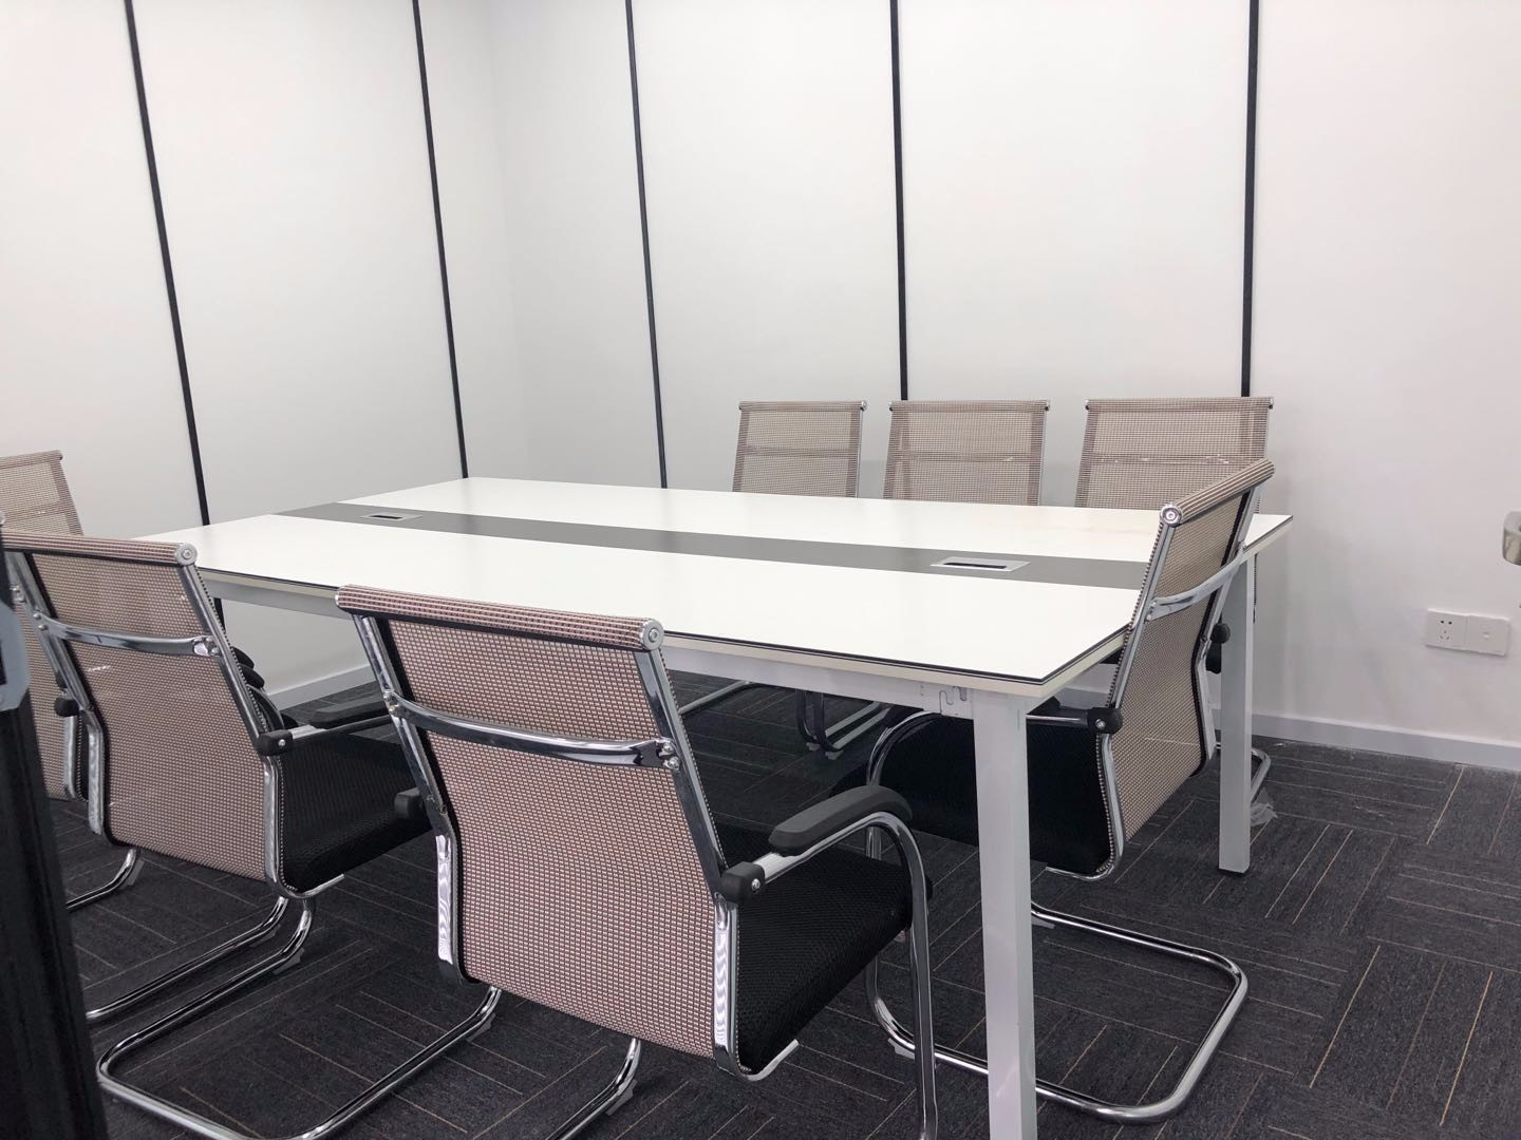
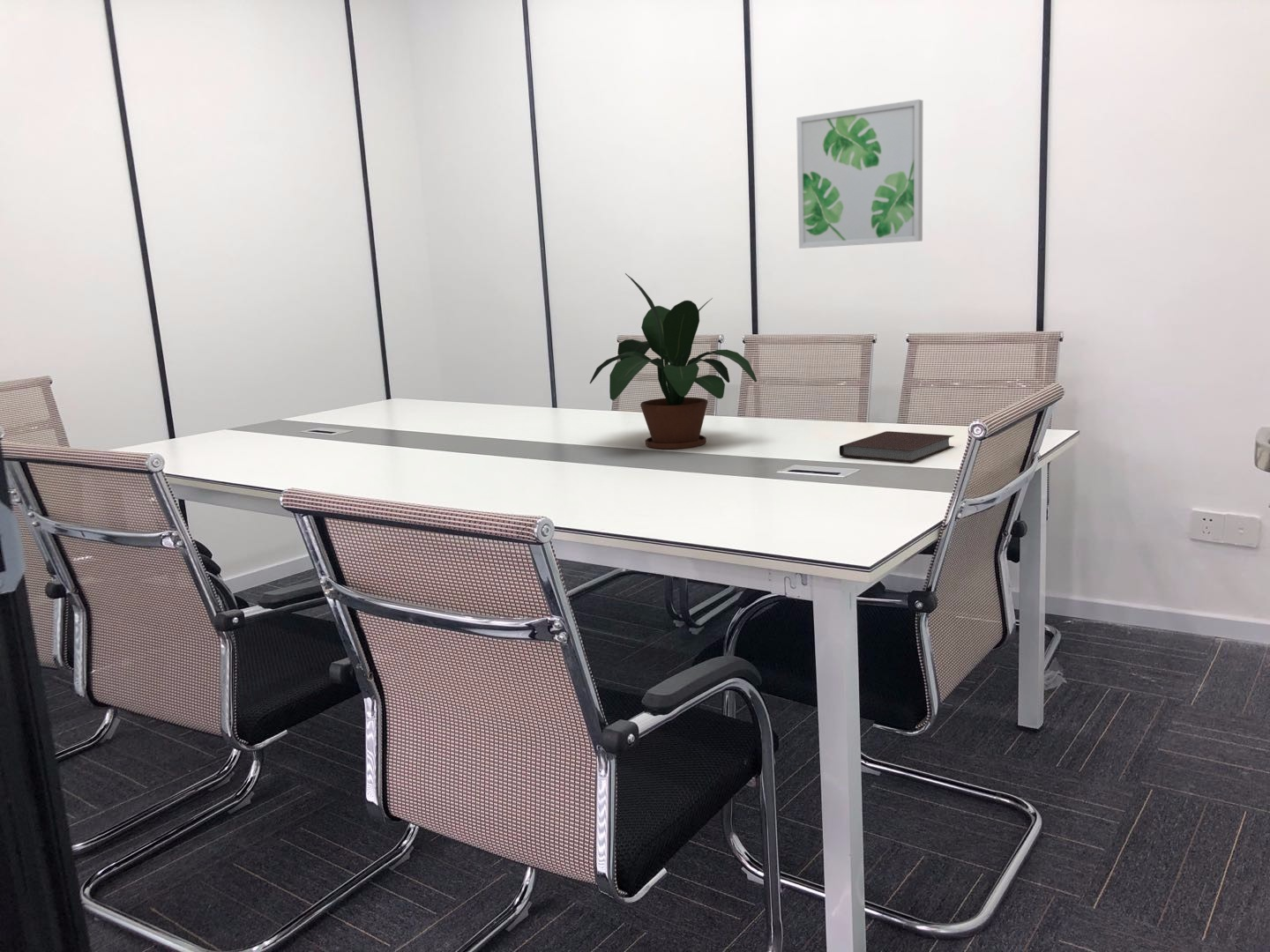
+ potted plant (670, 358)
+ notebook (897, 445)
+ wall art (857, 177)
